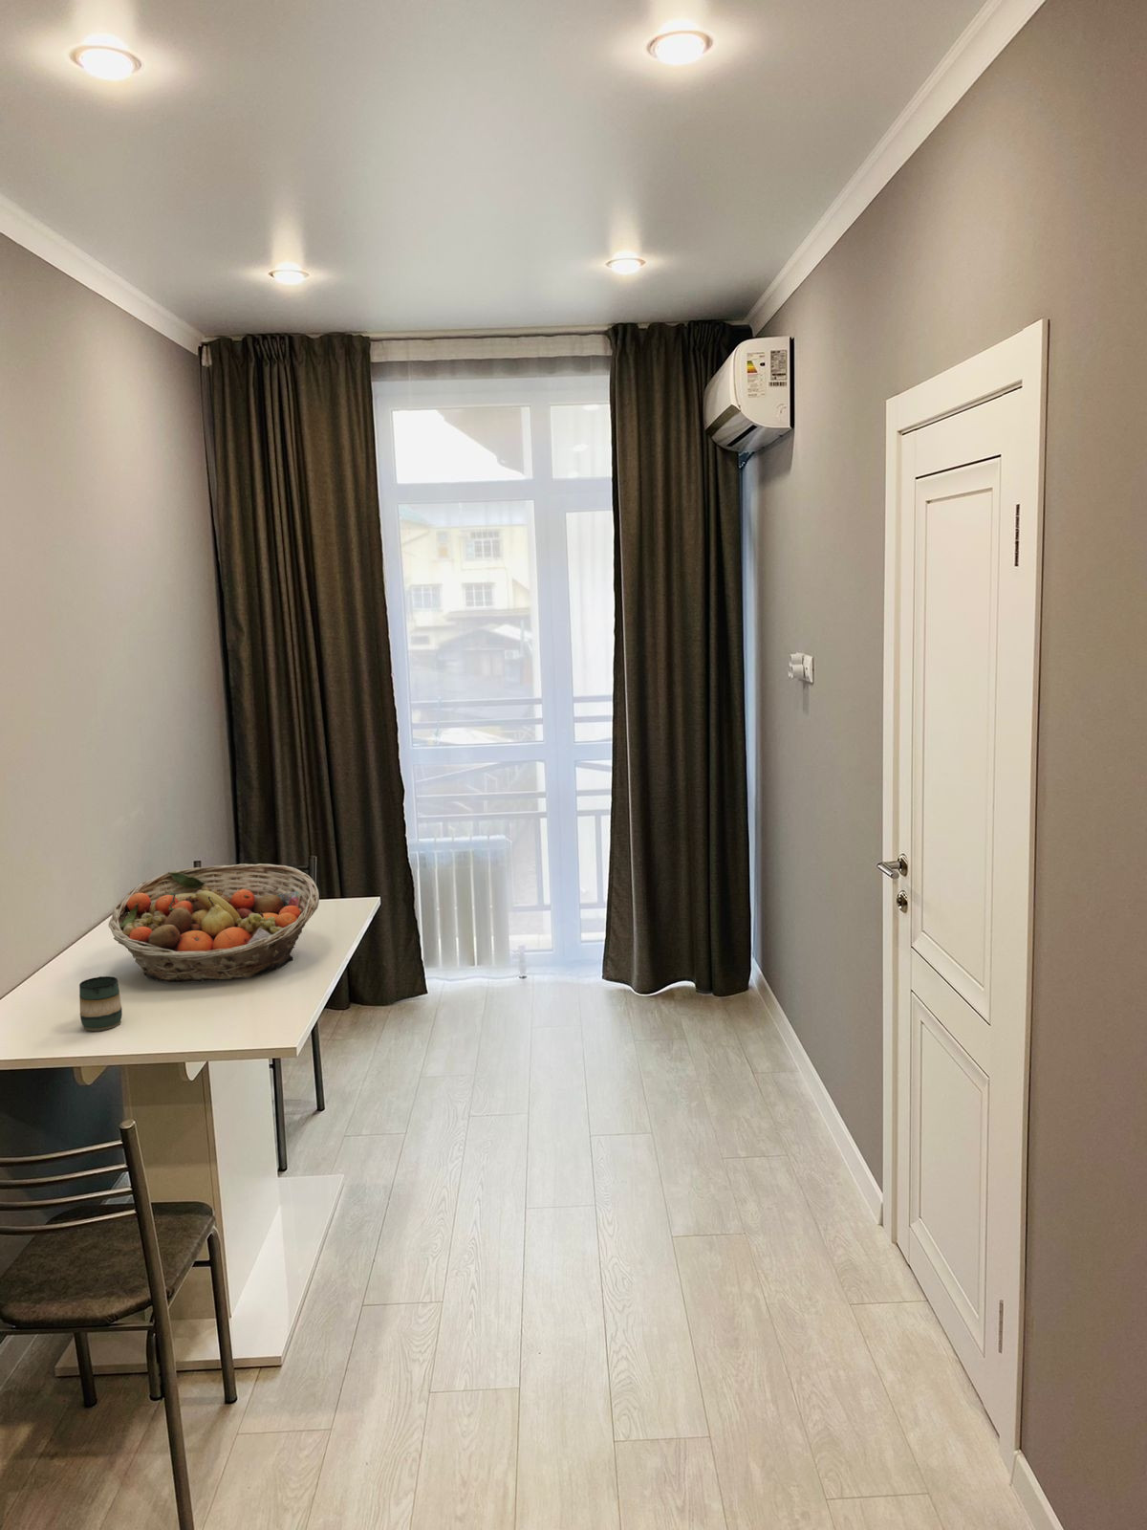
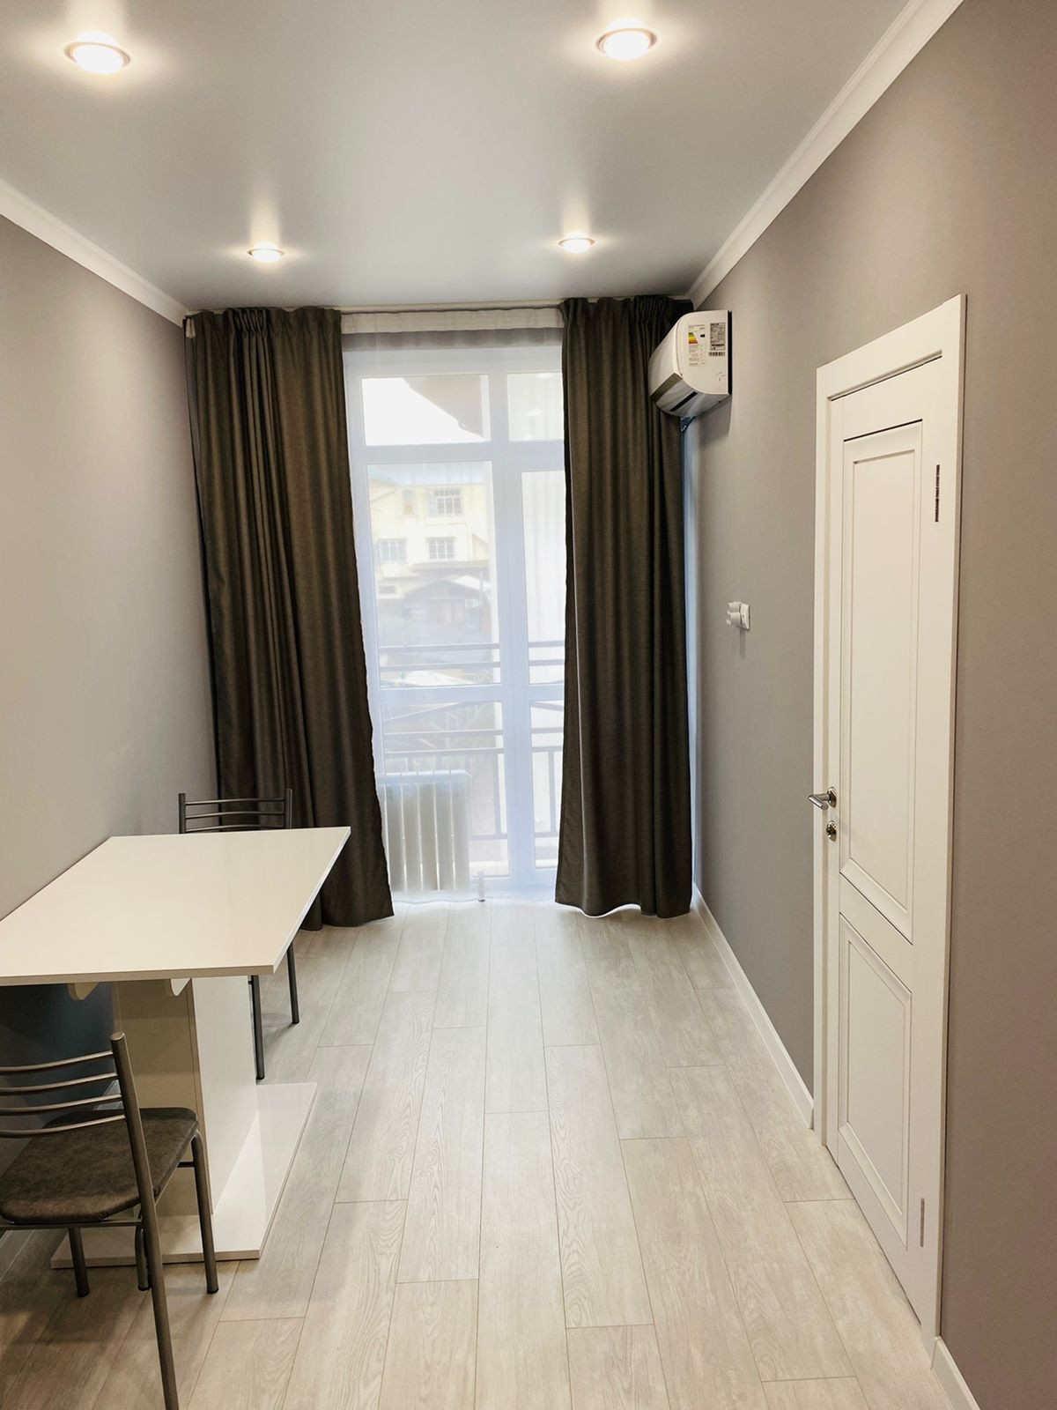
- mug (100, 1000)
- fruit basket (217, 920)
